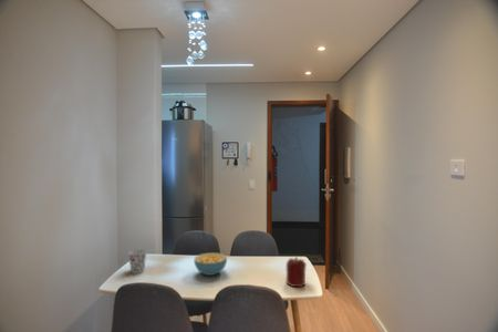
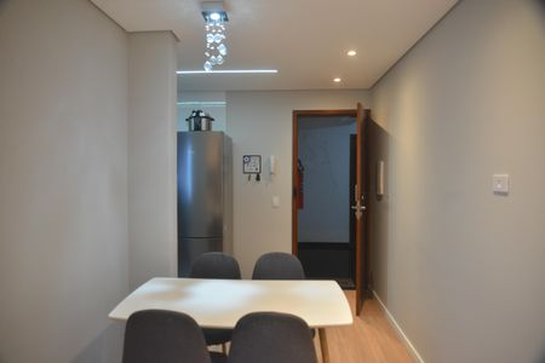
- cereal bowl (210, 266)
- cup (137, 261)
- candle (295, 270)
